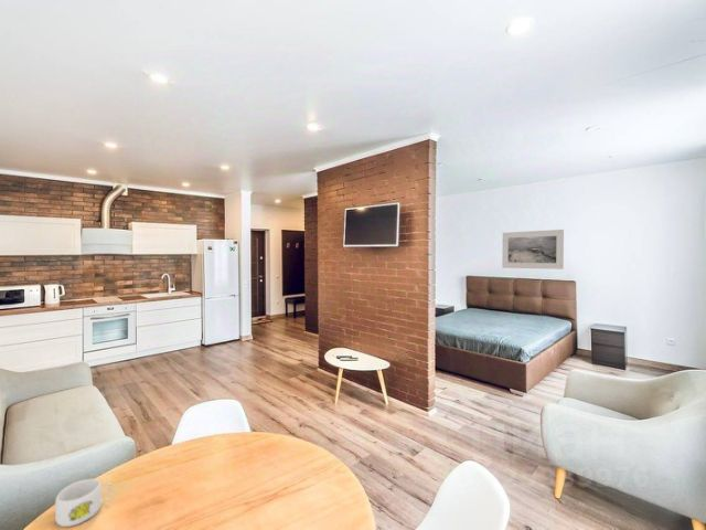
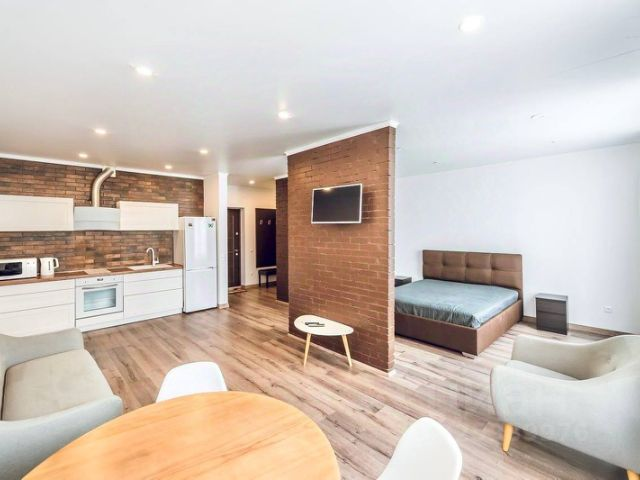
- mug (79, 501)
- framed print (531, 250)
